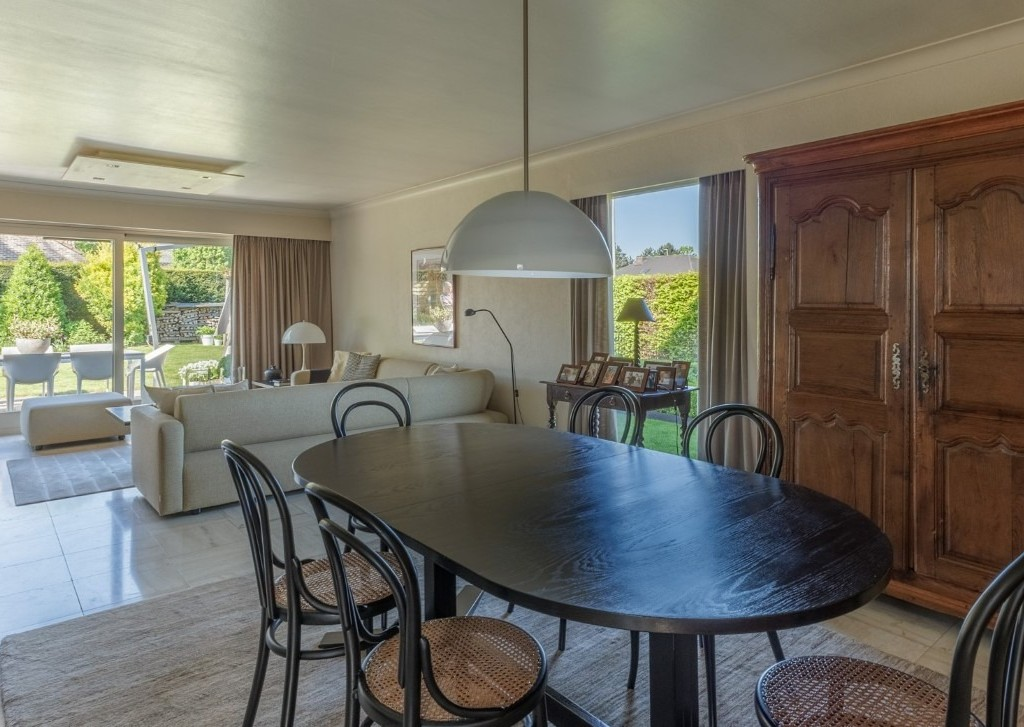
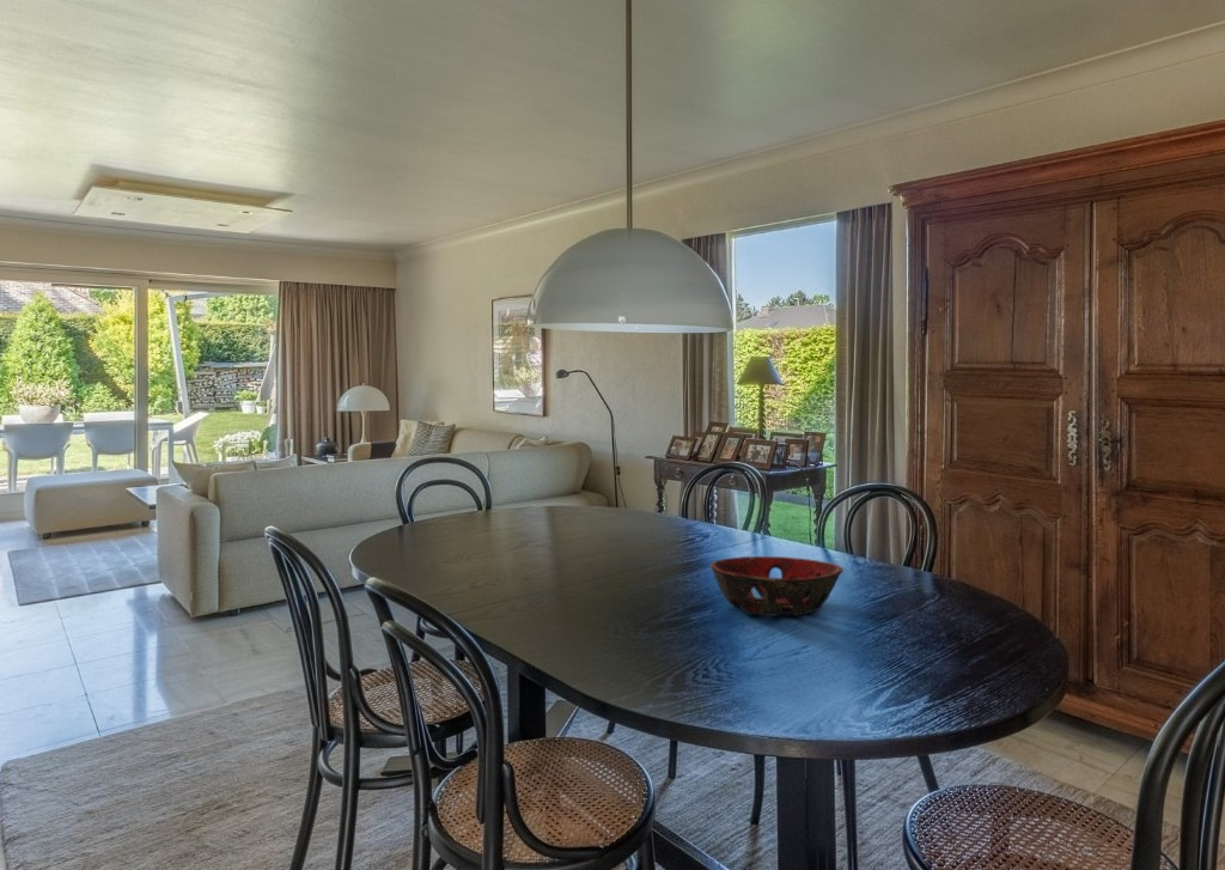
+ decorative bowl (775, 585)
